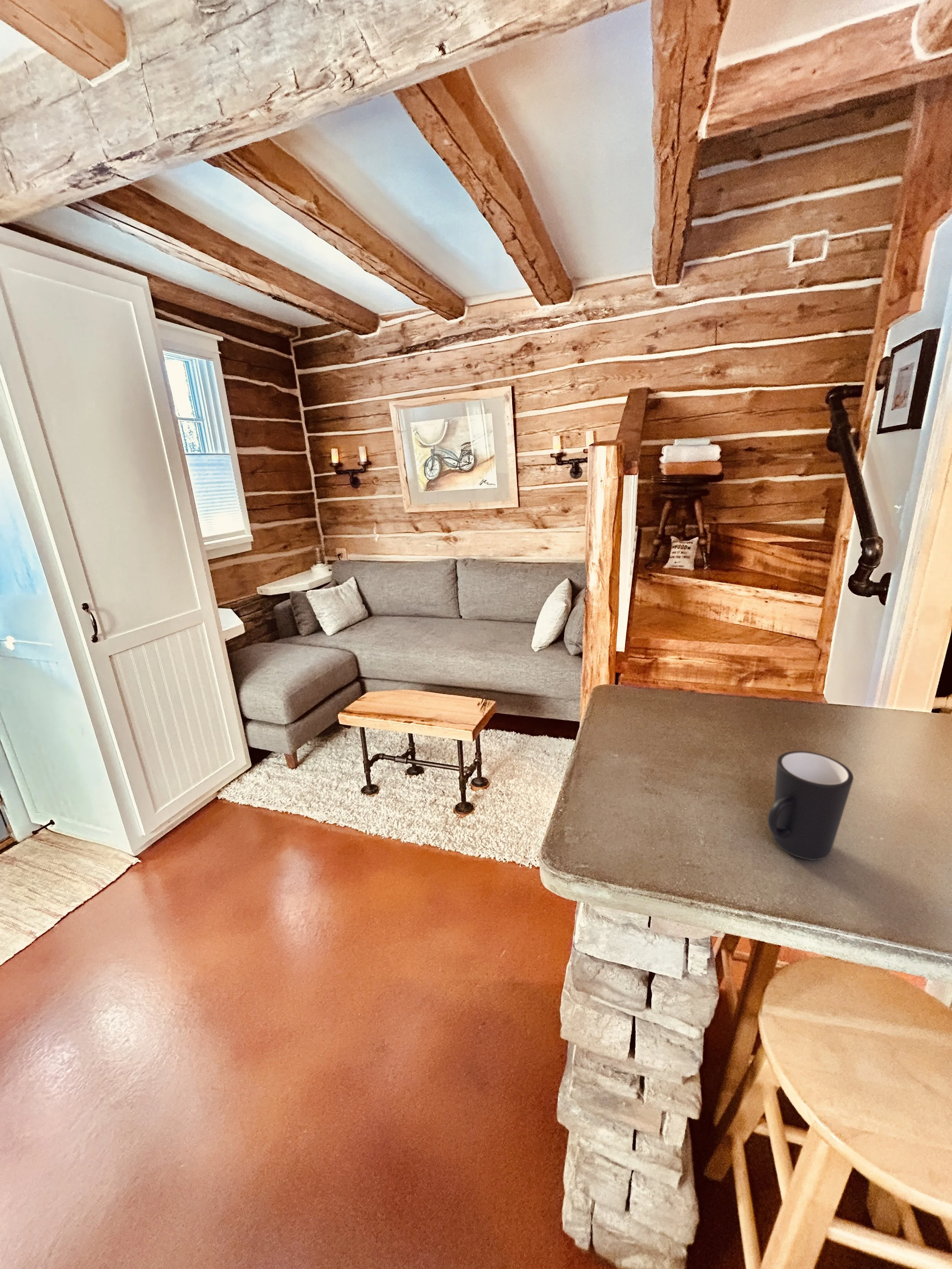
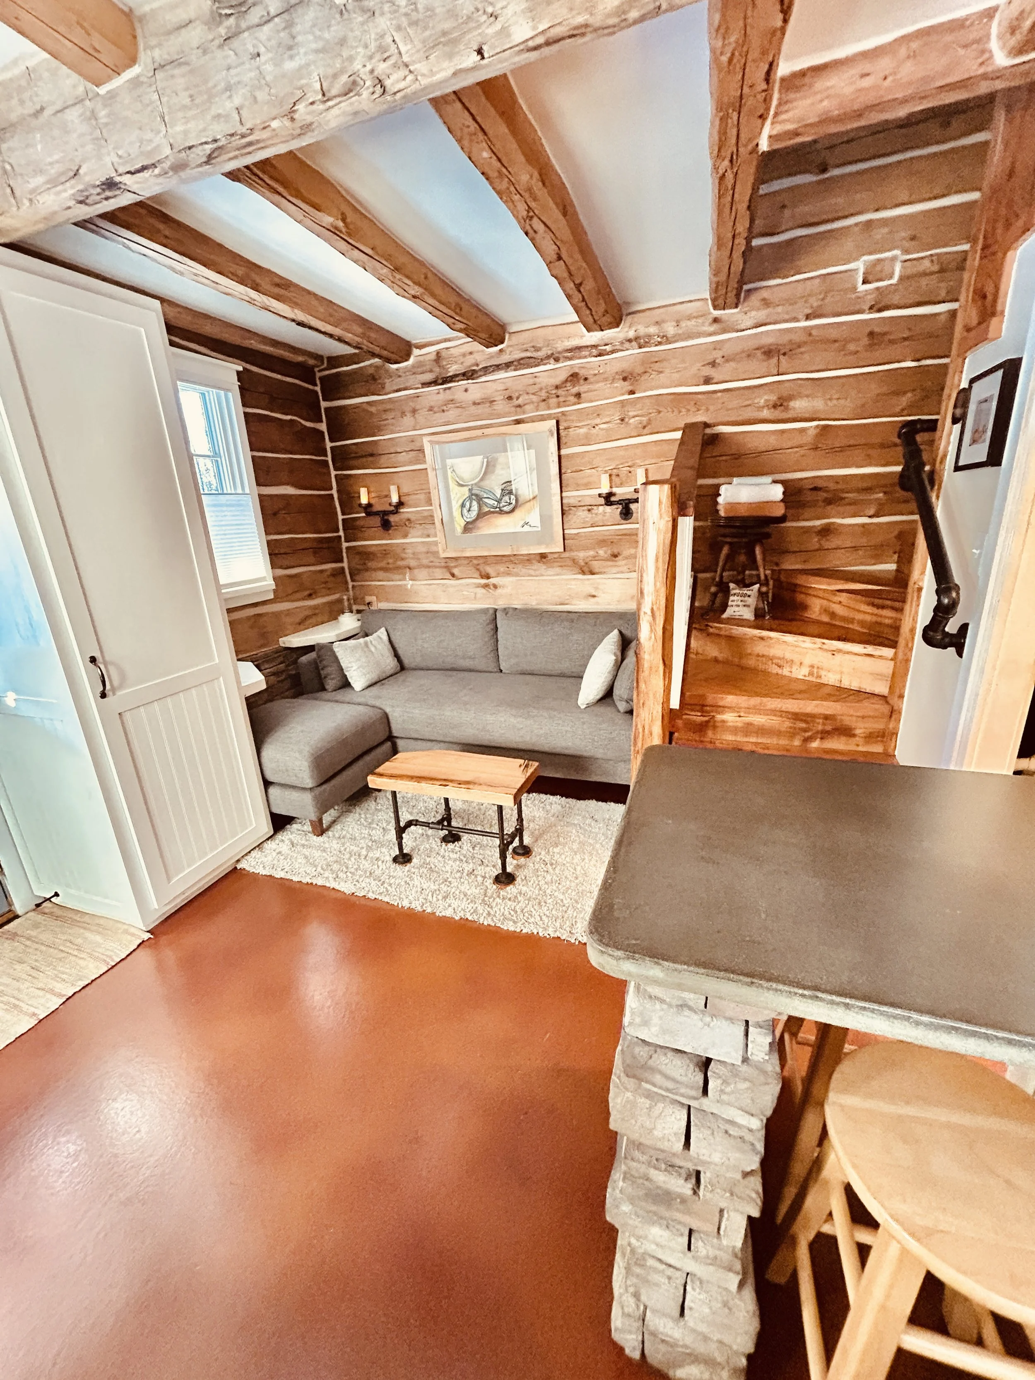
- mug (800, 811)
